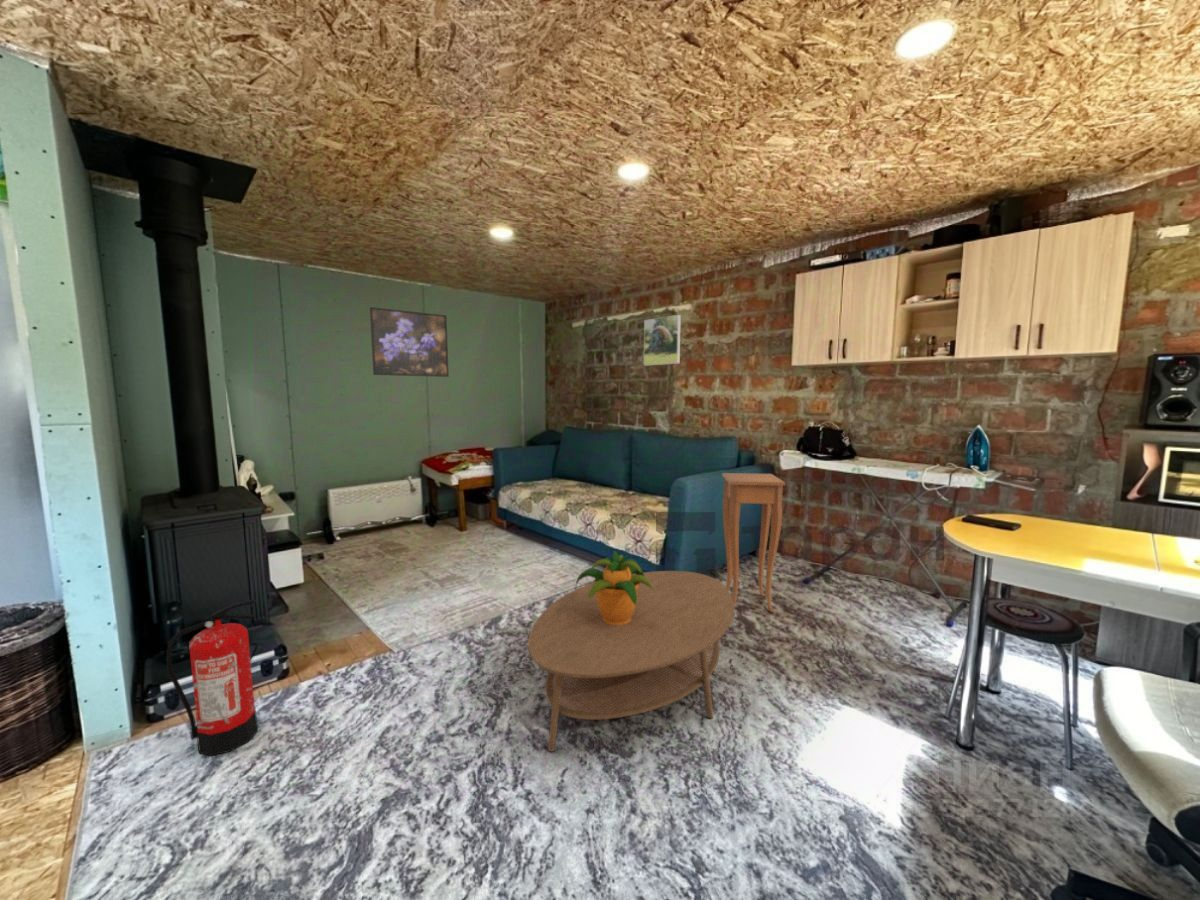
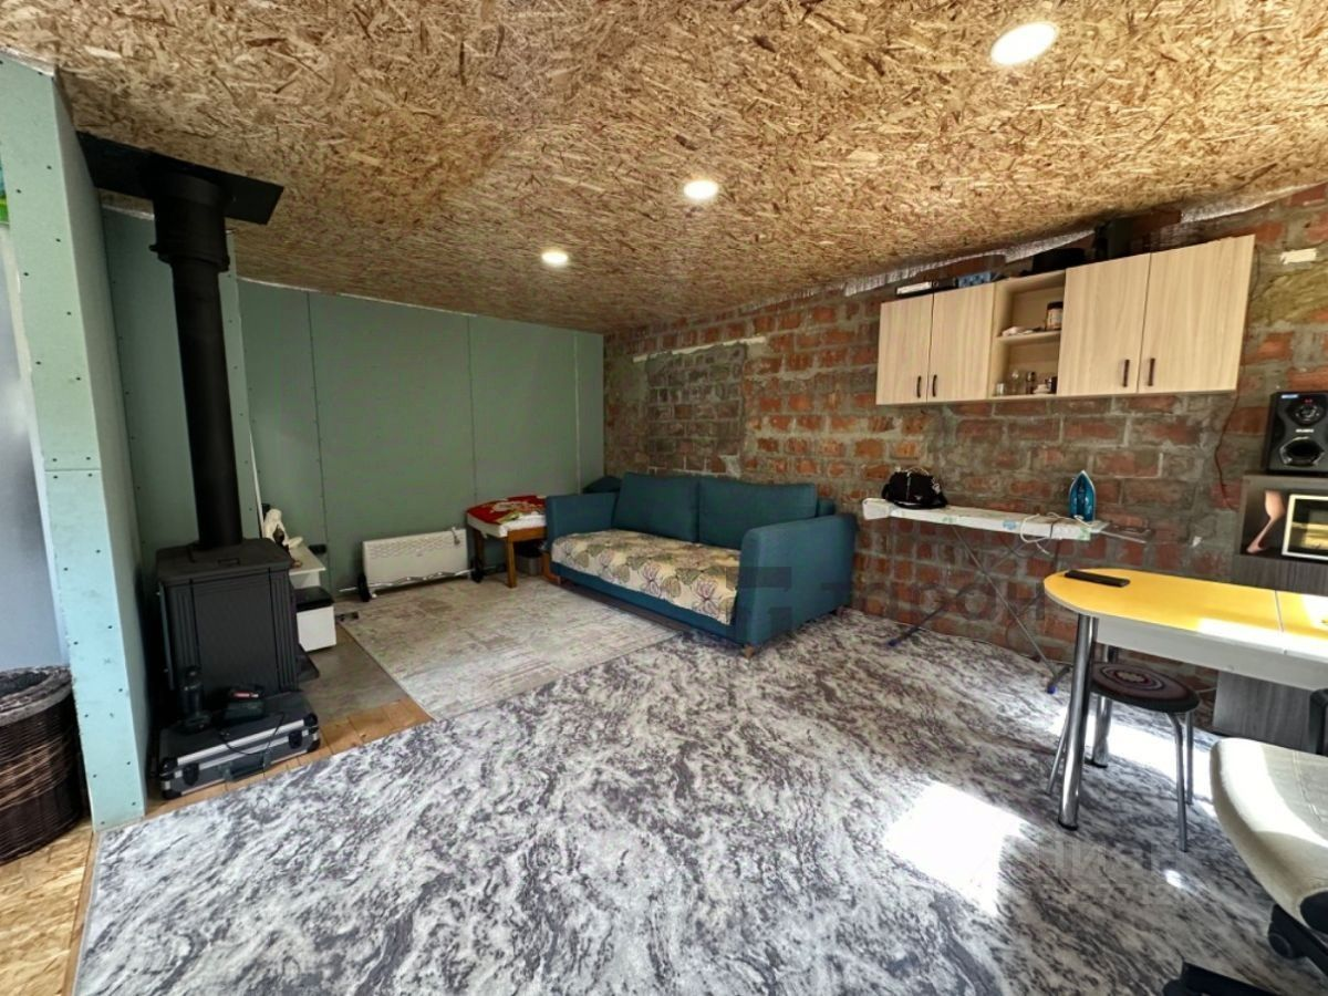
- potted plant (618, 587)
- coffee table (638, 647)
- side table (760, 540)
- fire extinguisher (216, 674)
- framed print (661, 341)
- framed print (411, 343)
